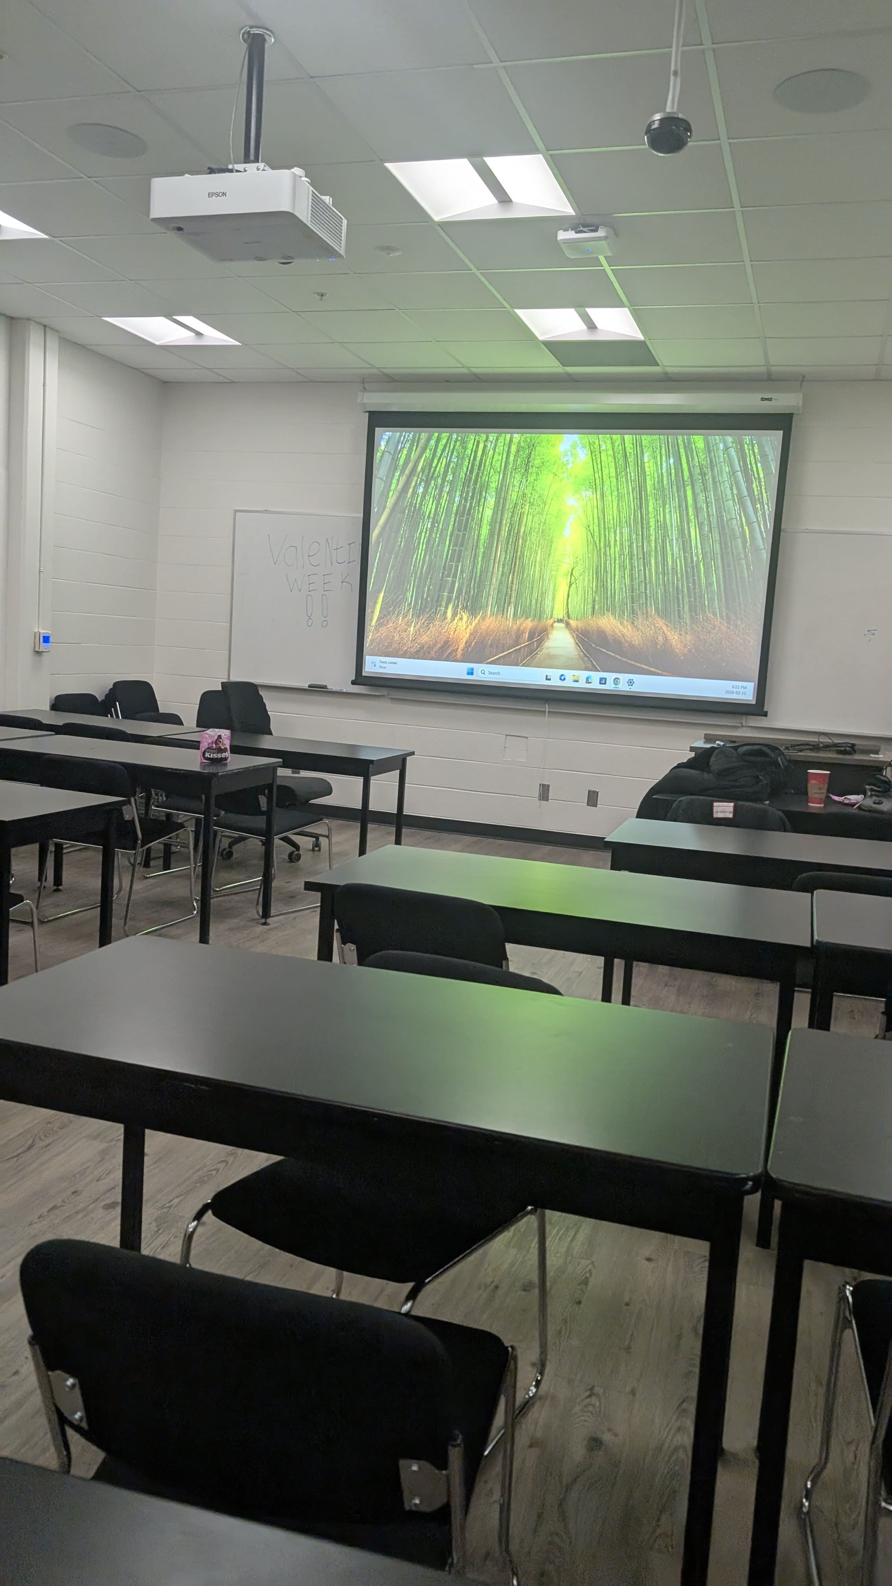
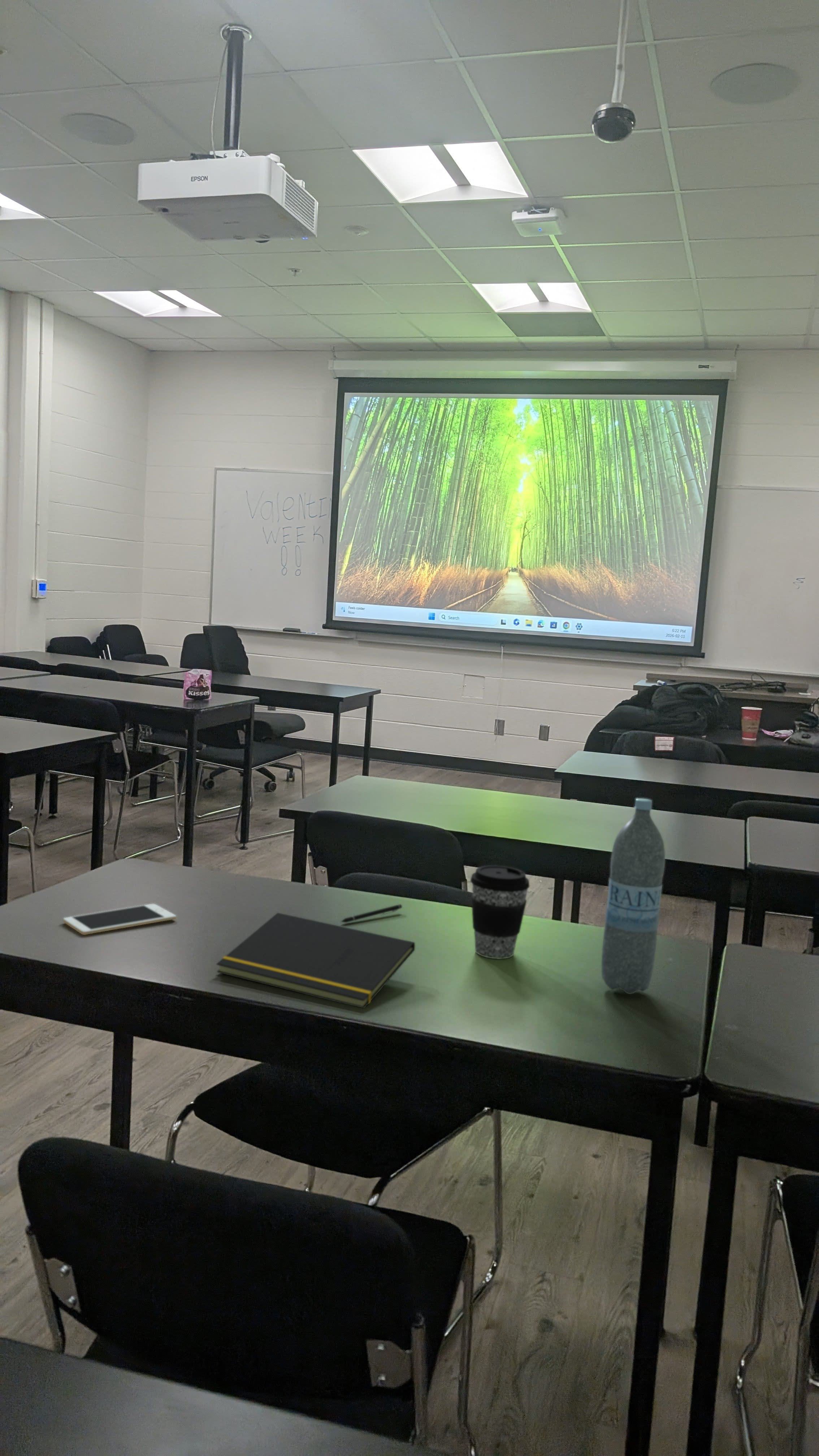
+ water bottle (634, 896)
+ coffee cup (497, 912)
+ pen (372, 914)
+ notepad (317, 957)
+ cell phone (120, 918)
